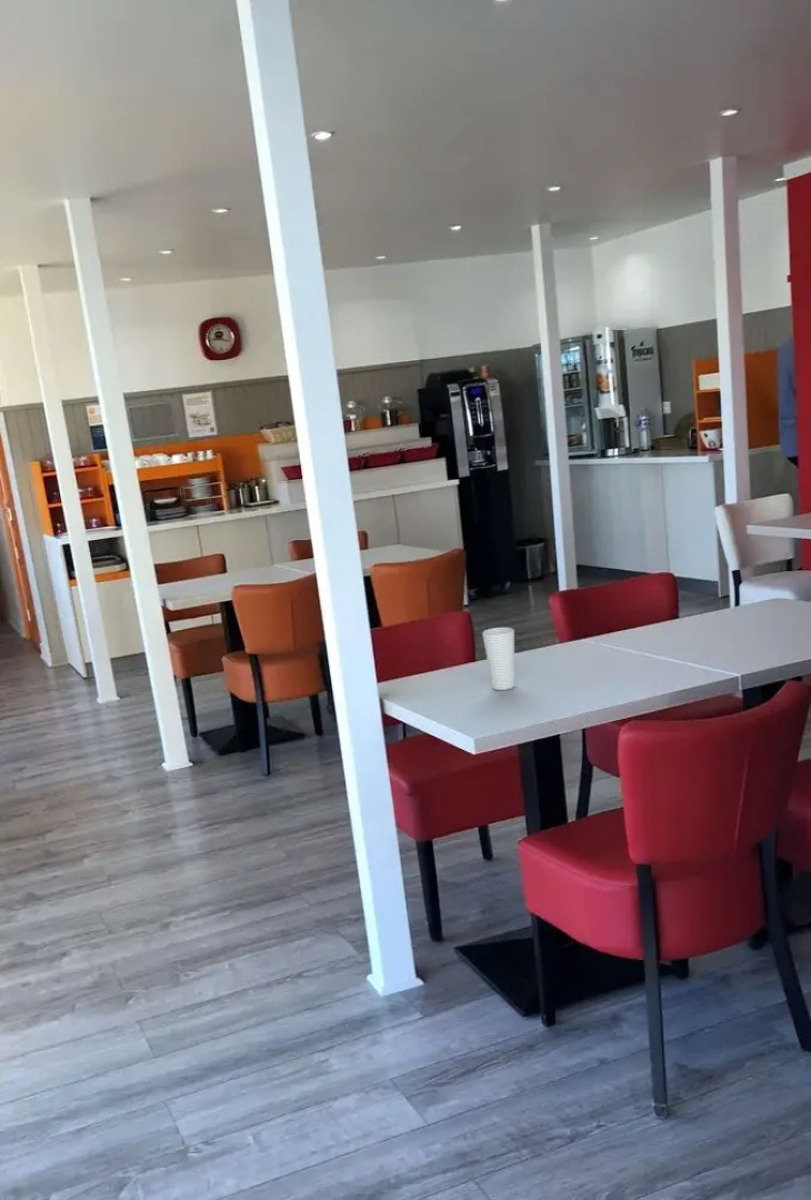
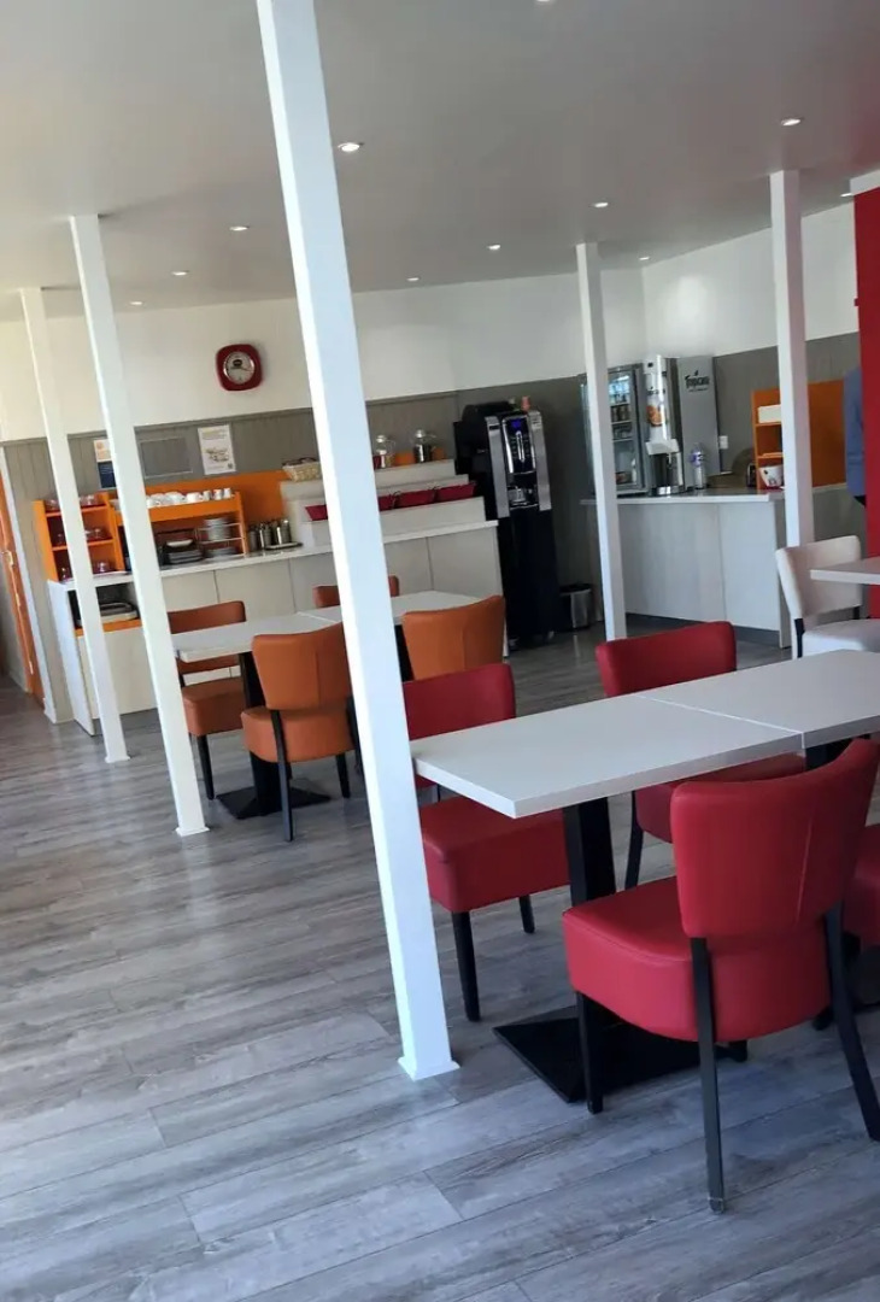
- cup (500, 659)
